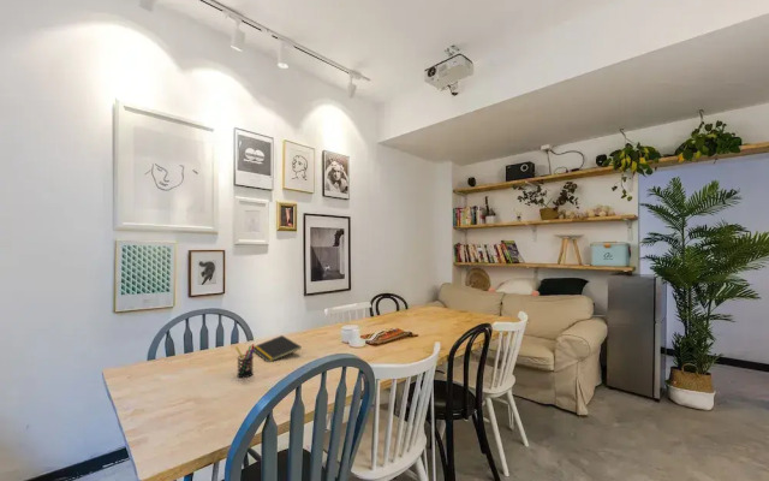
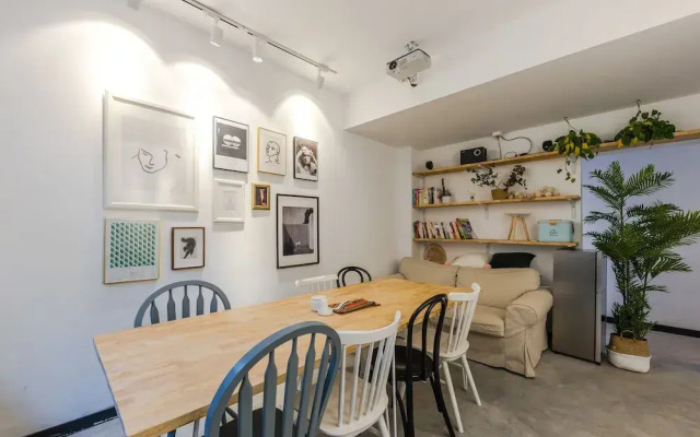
- notepad (275, 348)
- pen holder (246, 358)
